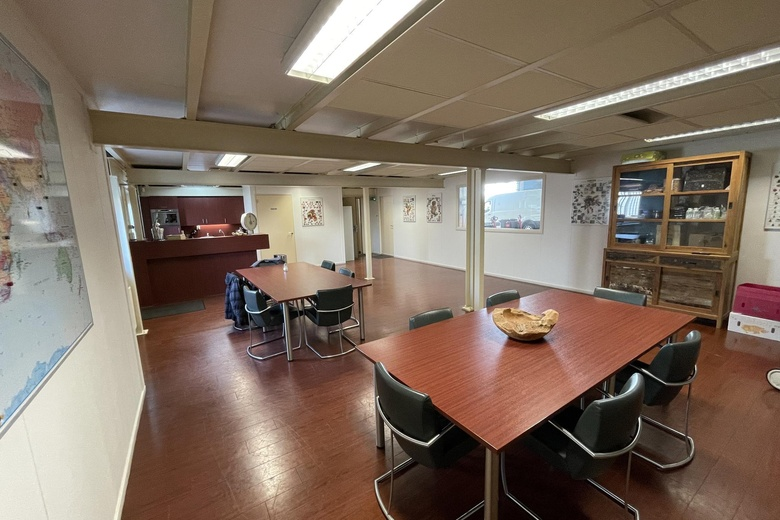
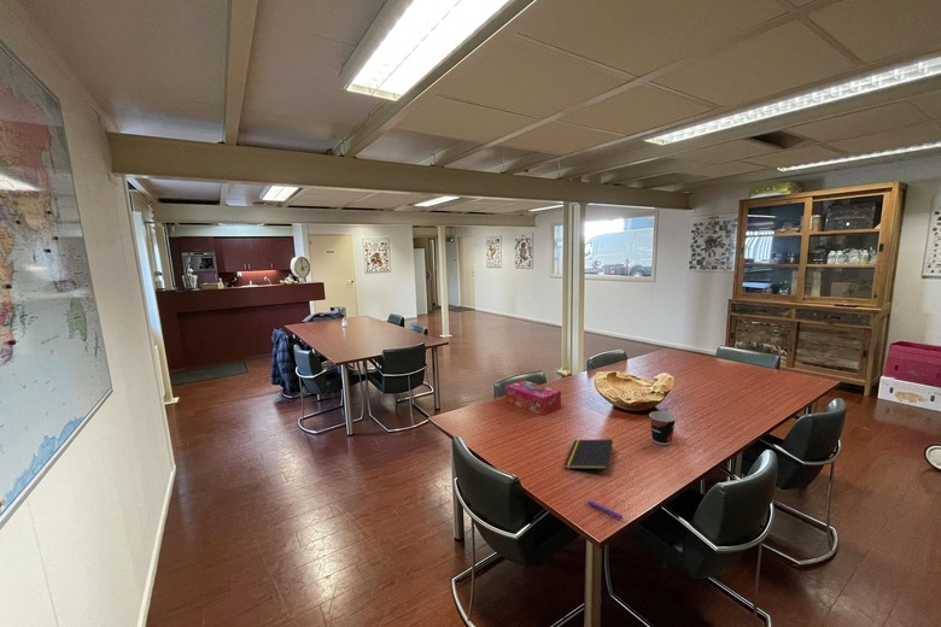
+ cup (661, 428)
+ pen (603, 509)
+ tissue box (532, 395)
+ notepad (589, 452)
